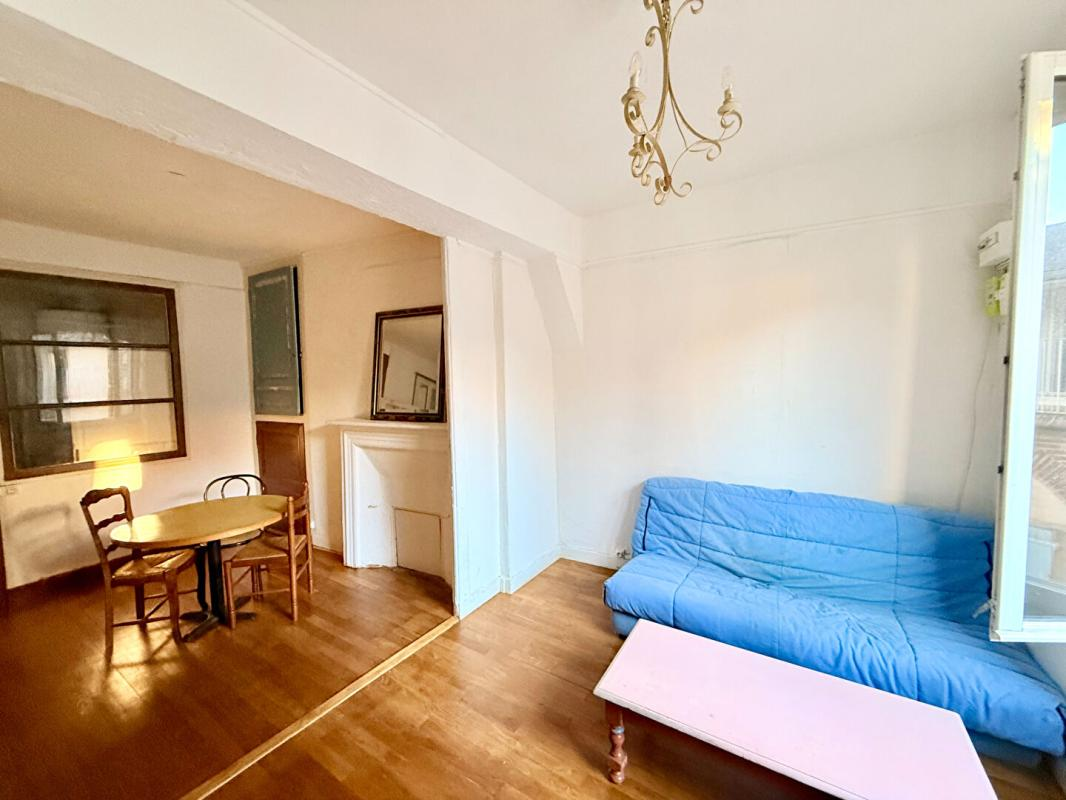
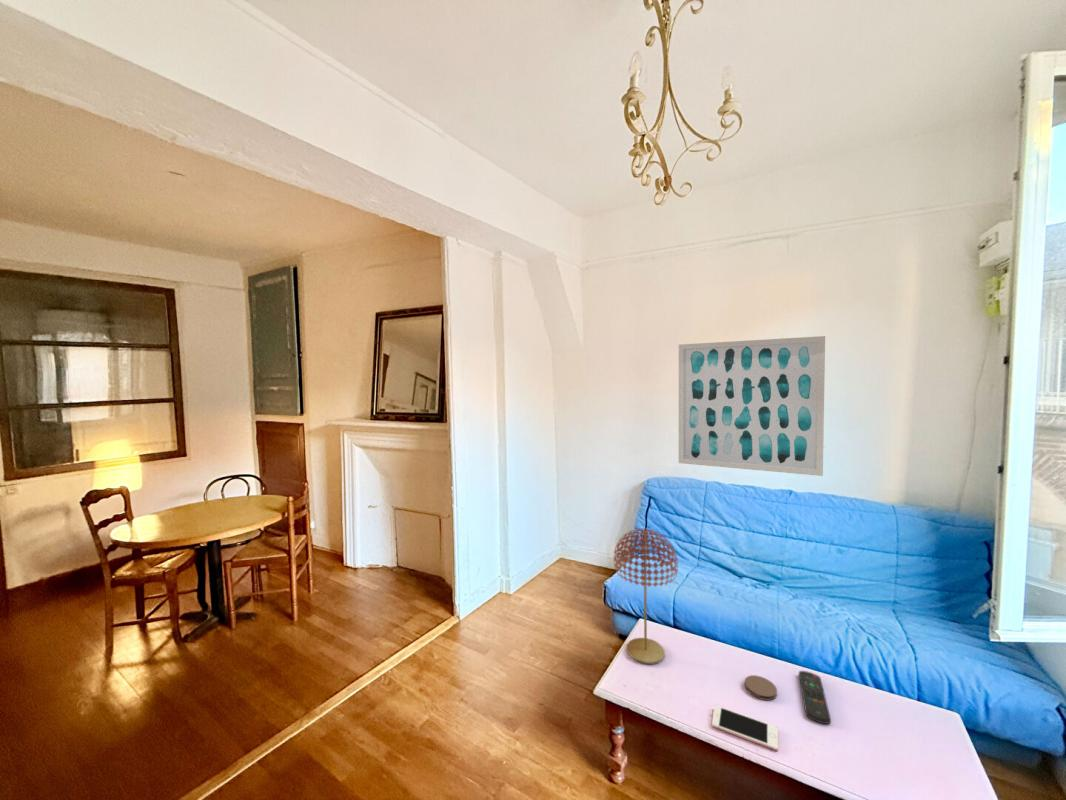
+ wall art (745, 405)
+ remote control (813, 695)
+ table lamp (645, 591)
+ coaster (760, 687)
+ cell phone (744, 726)
